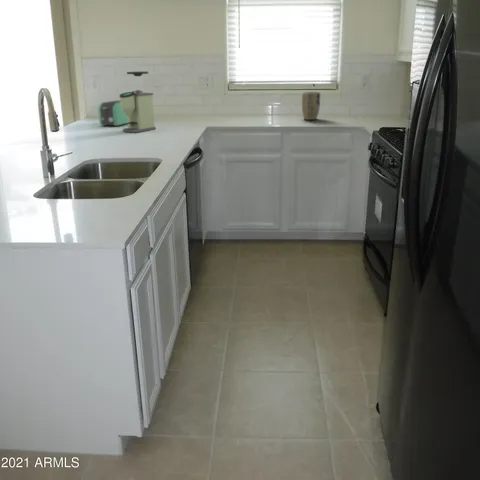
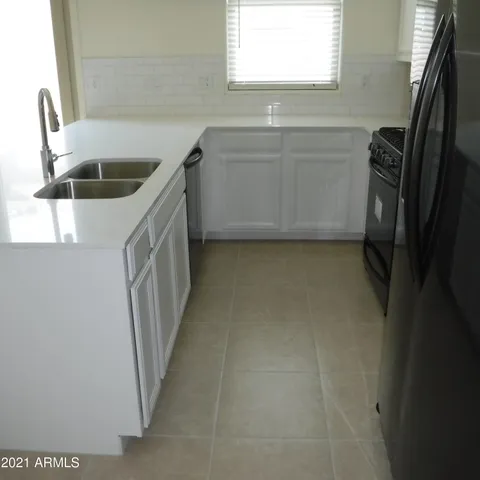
- coffee grinder (137, 101)
- plant pot (310, 105)
- toaster (117, 112)
